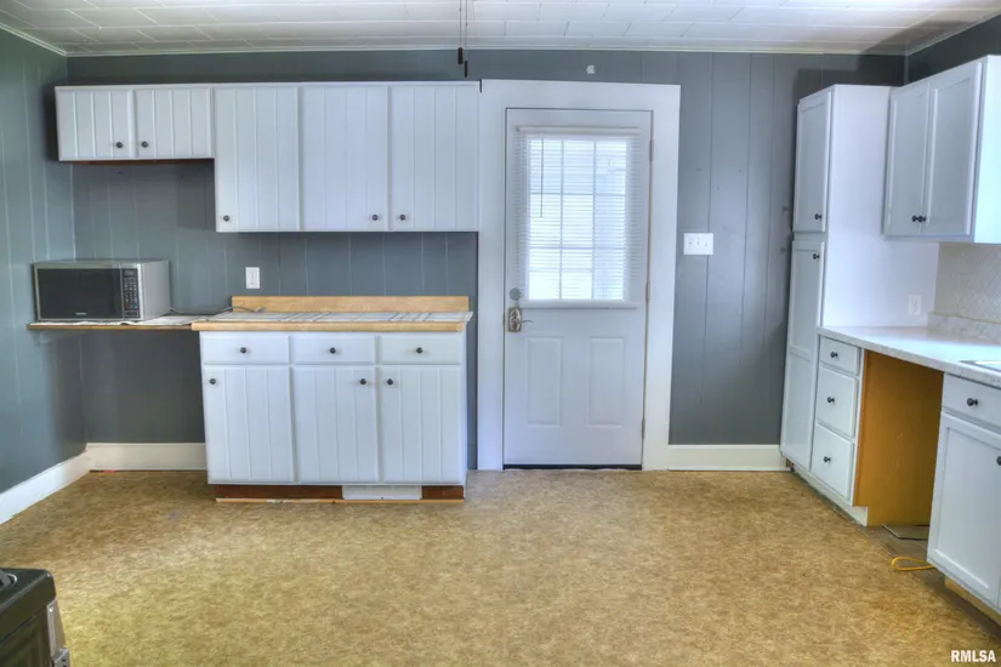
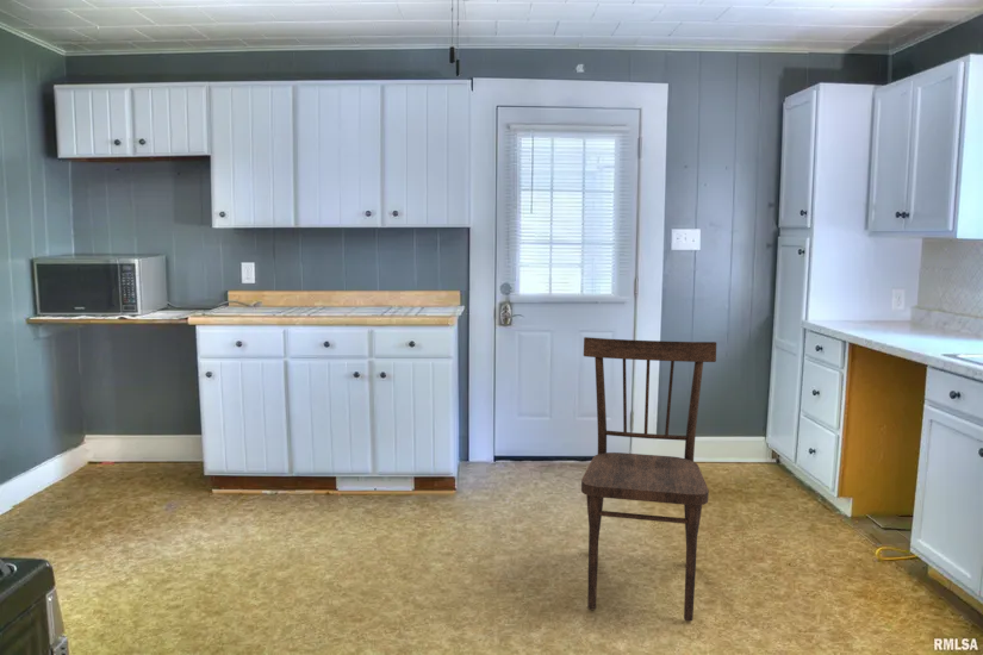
+ dining chair (643, 468)
